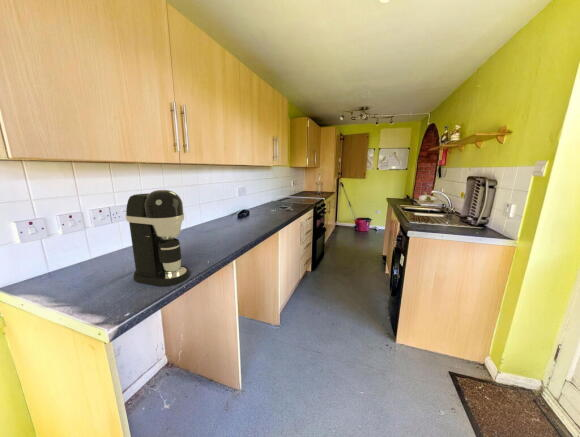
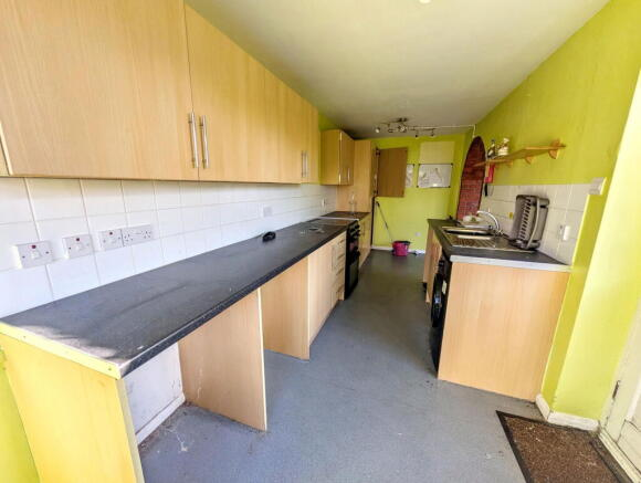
- coffee maker (157, 234)
